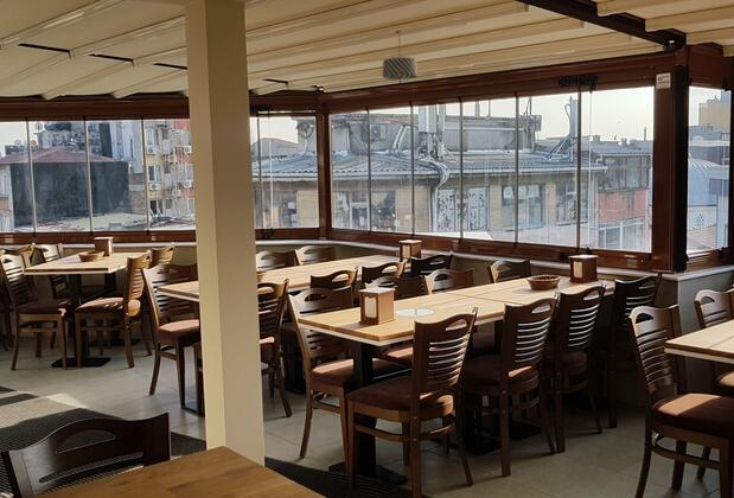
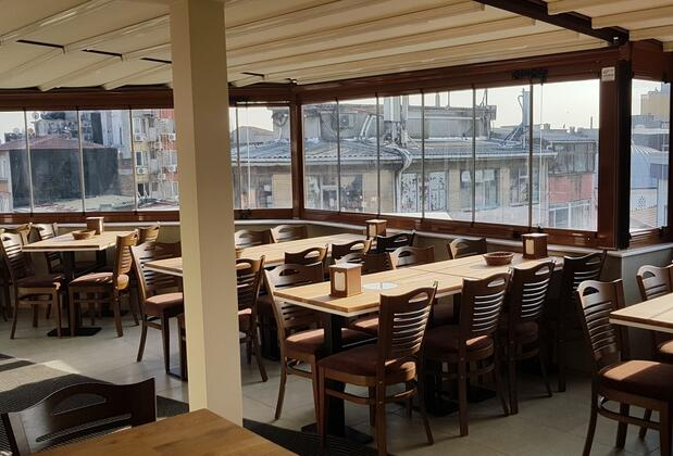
- pendant light (400, 58)
